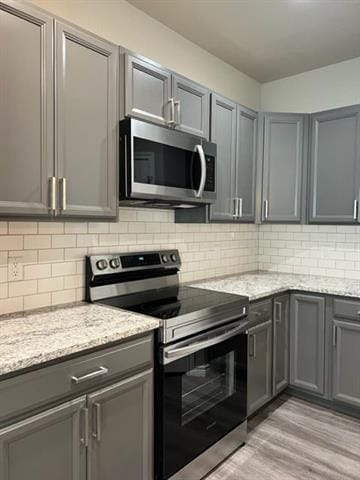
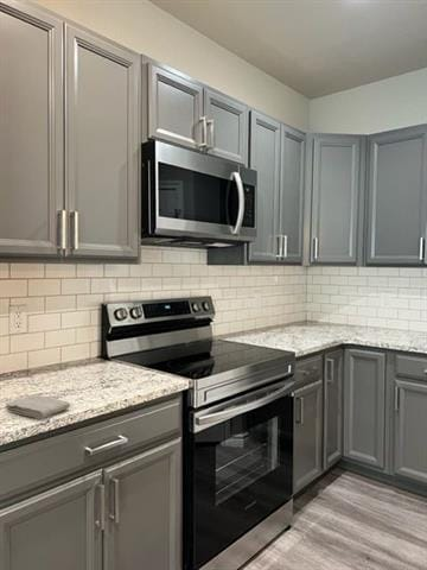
+ washcloth (37, 405)
